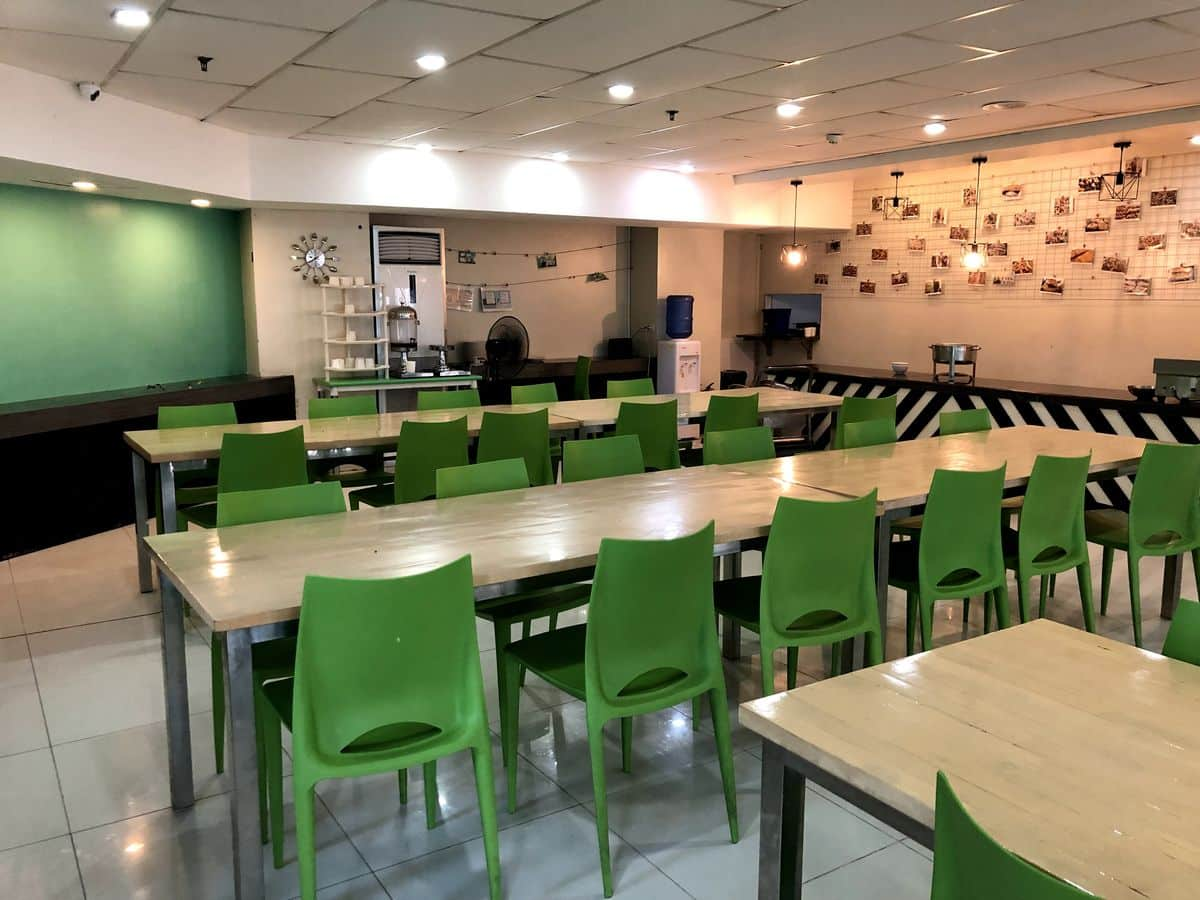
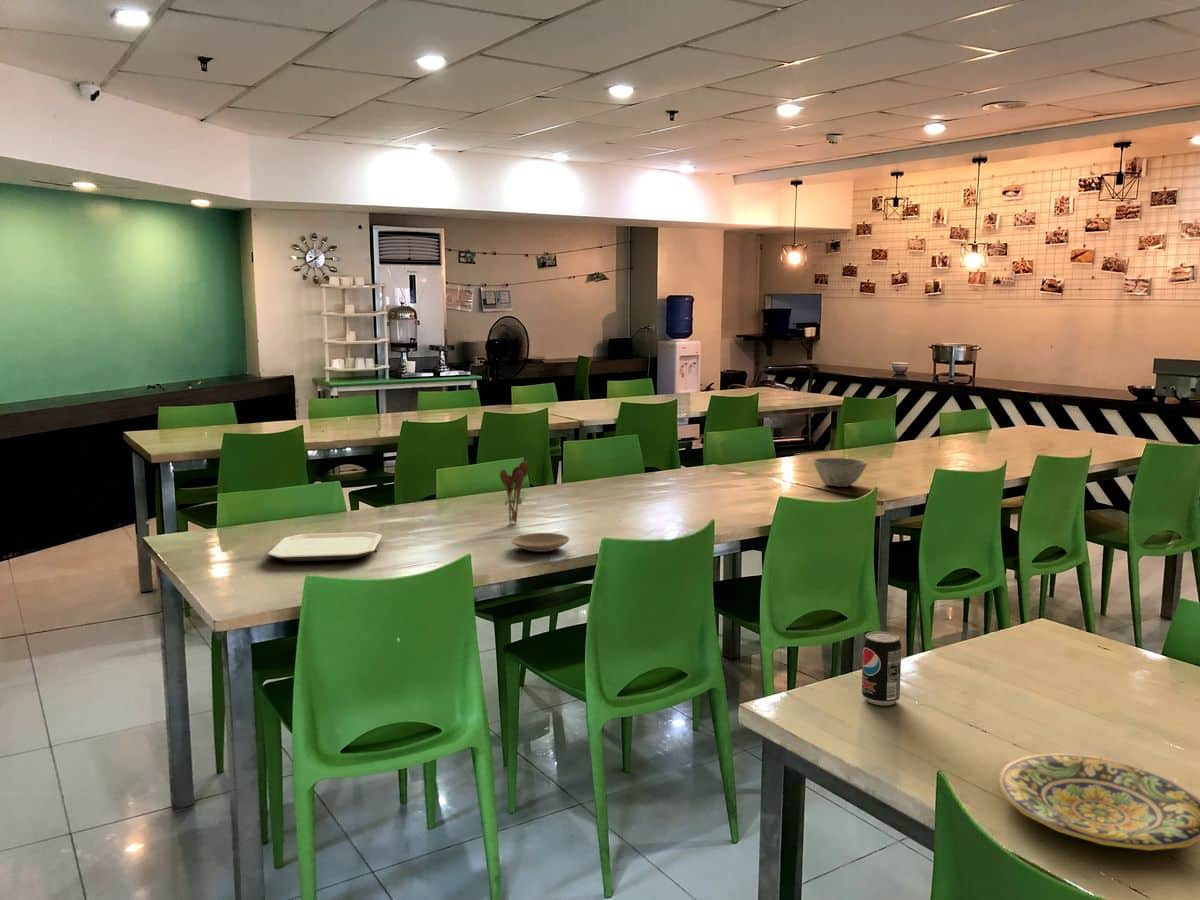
+ utensil holder (514, 492)
+ plate (327, 547)
+ plate (540, 543)
+ bowl (839, 472)
+ beverage can (881, 668)
+ plate (1099, 805)
